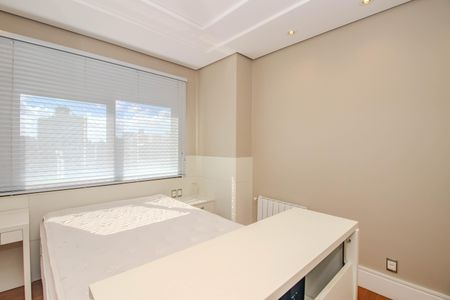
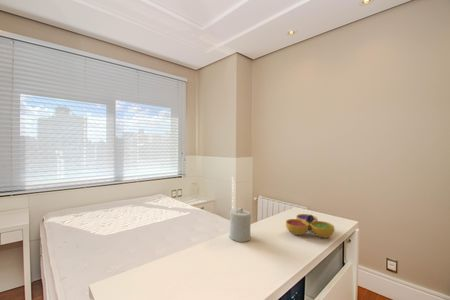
+ decorative bowl (305, 223)
+ candle (239, 222)
